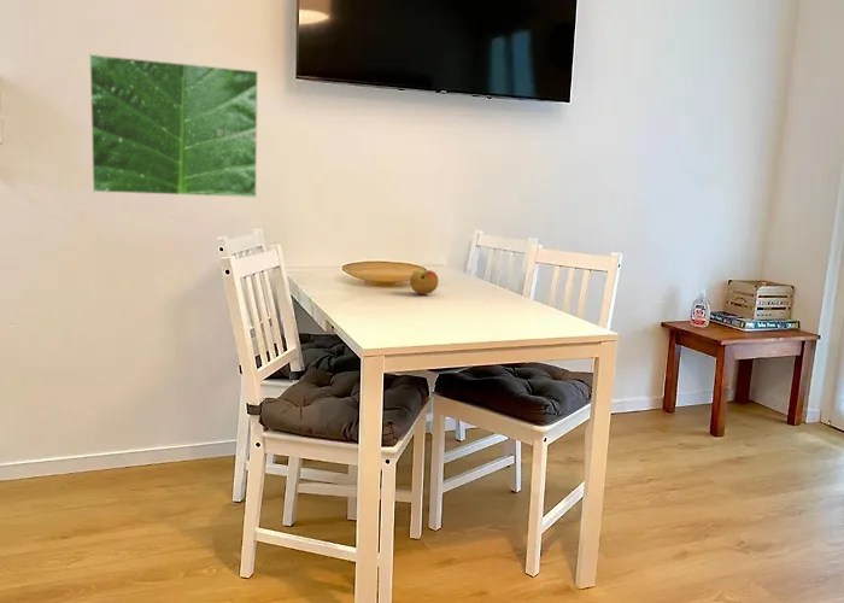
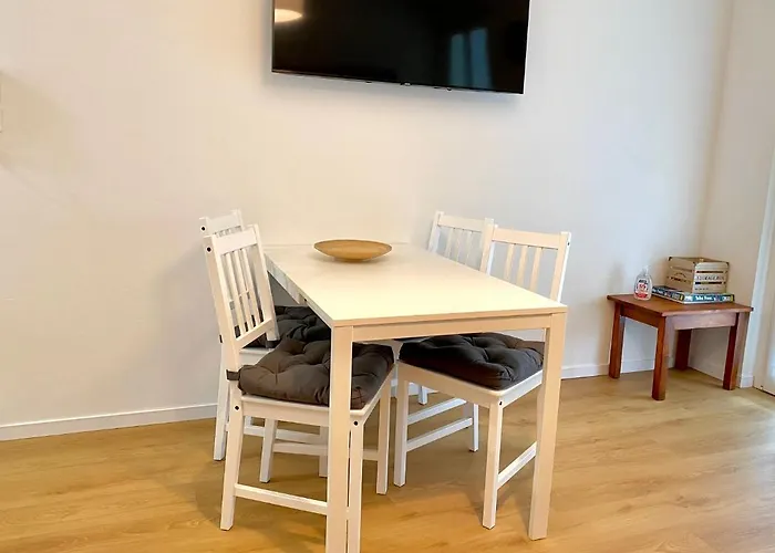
- fruit (424, 282)
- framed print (176, 129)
